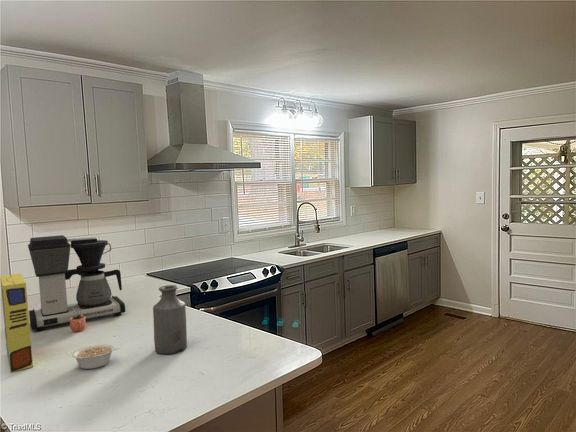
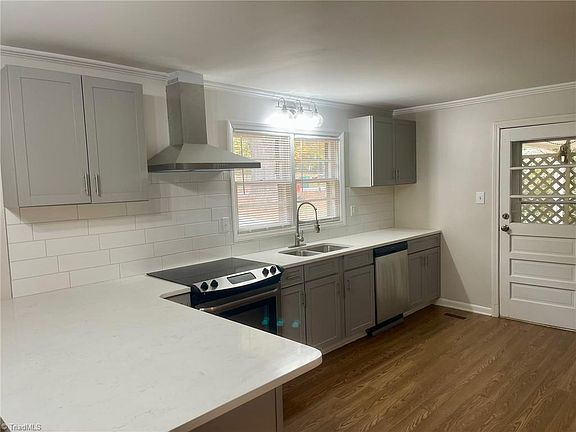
- bottle (169, 318)
- cocoa (77, 318)
- legume (95, 355)
- coffee maker (74, 274)
- cereal box (15, 319)
